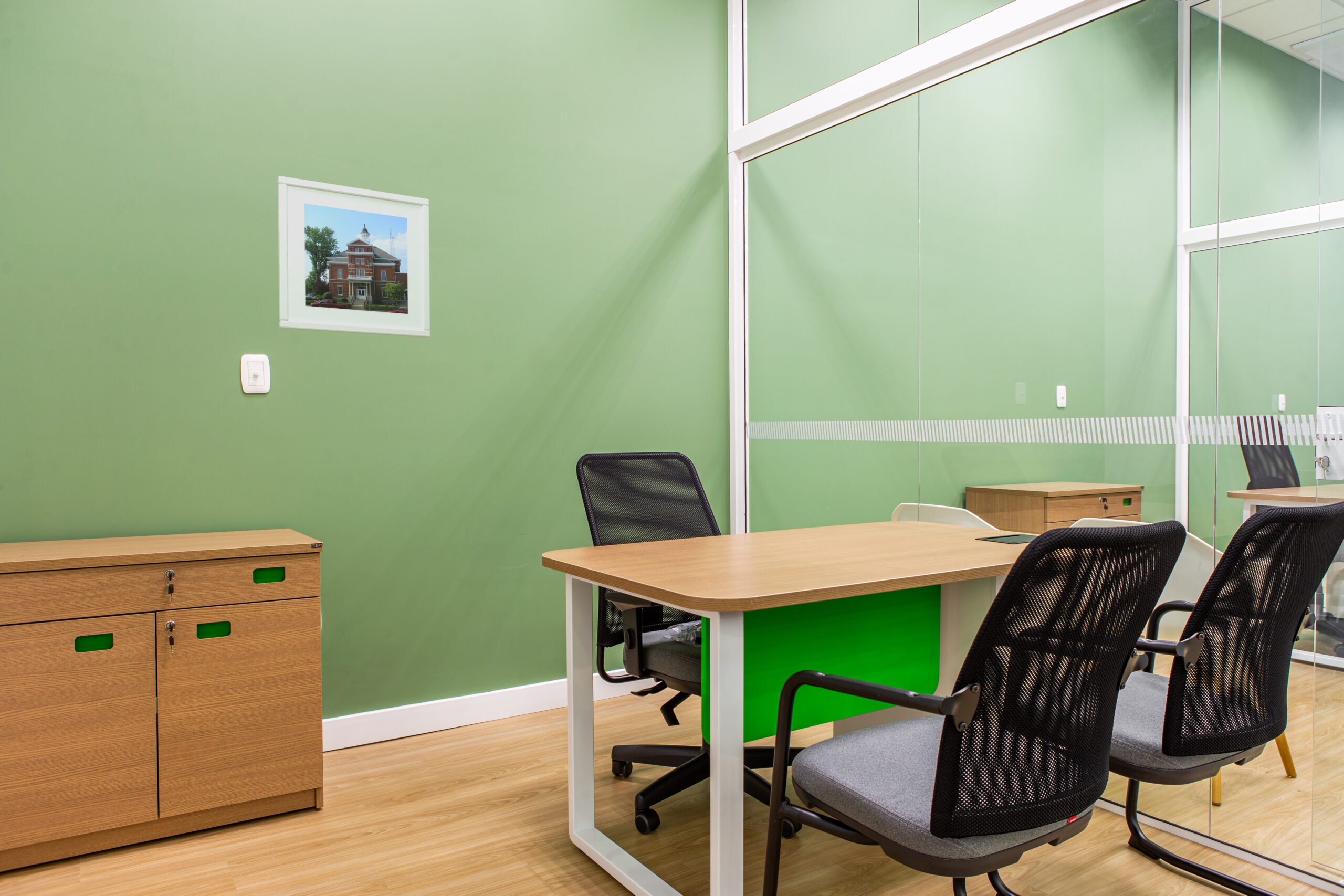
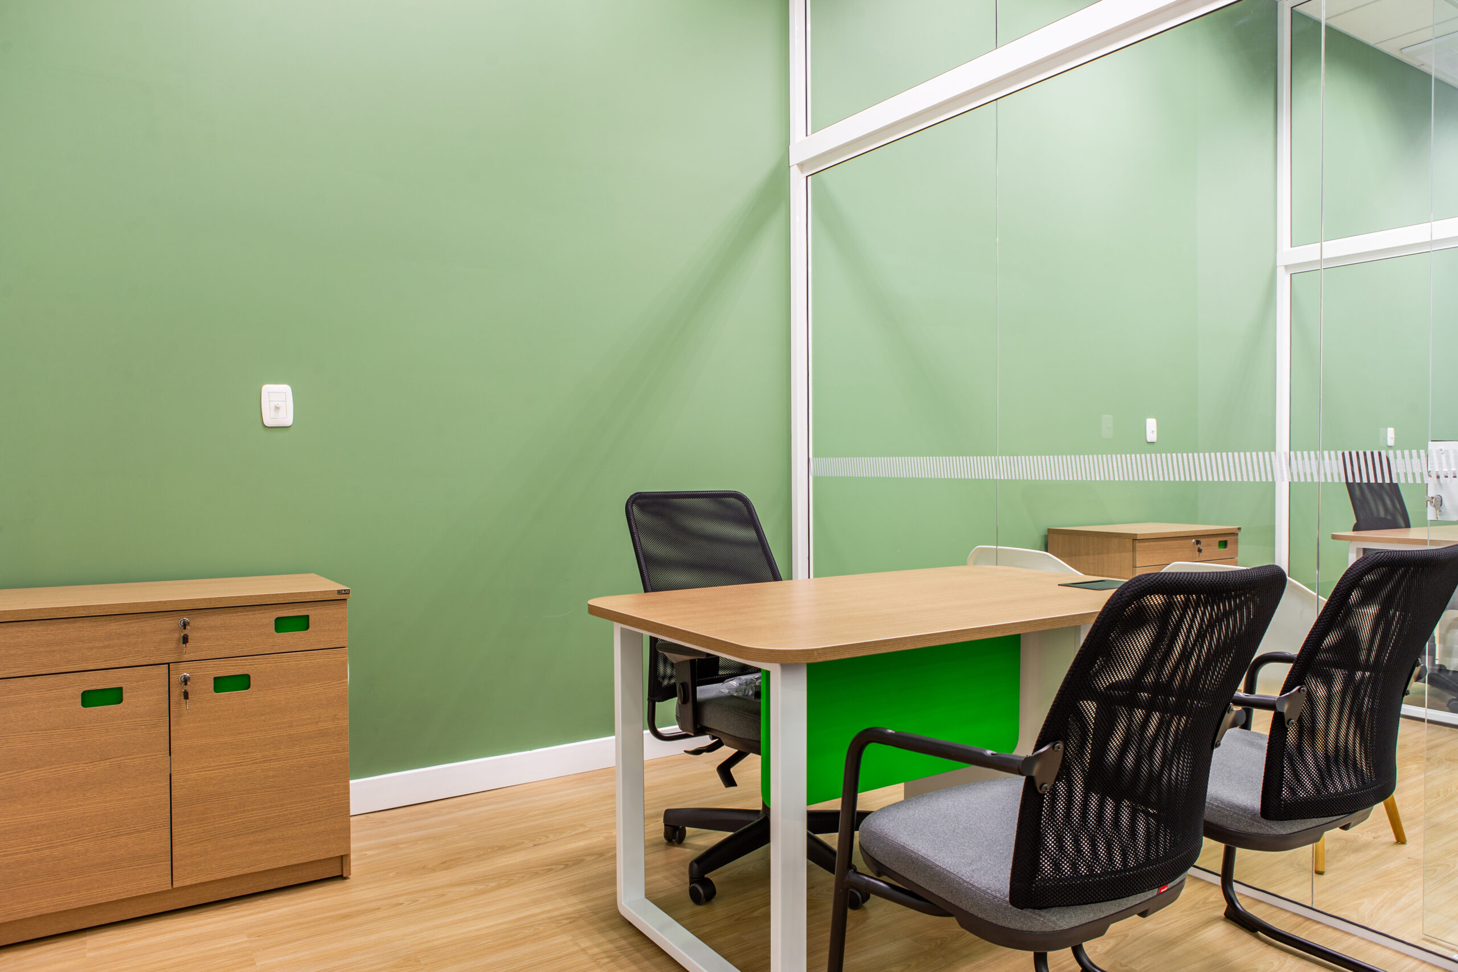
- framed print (357, 260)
